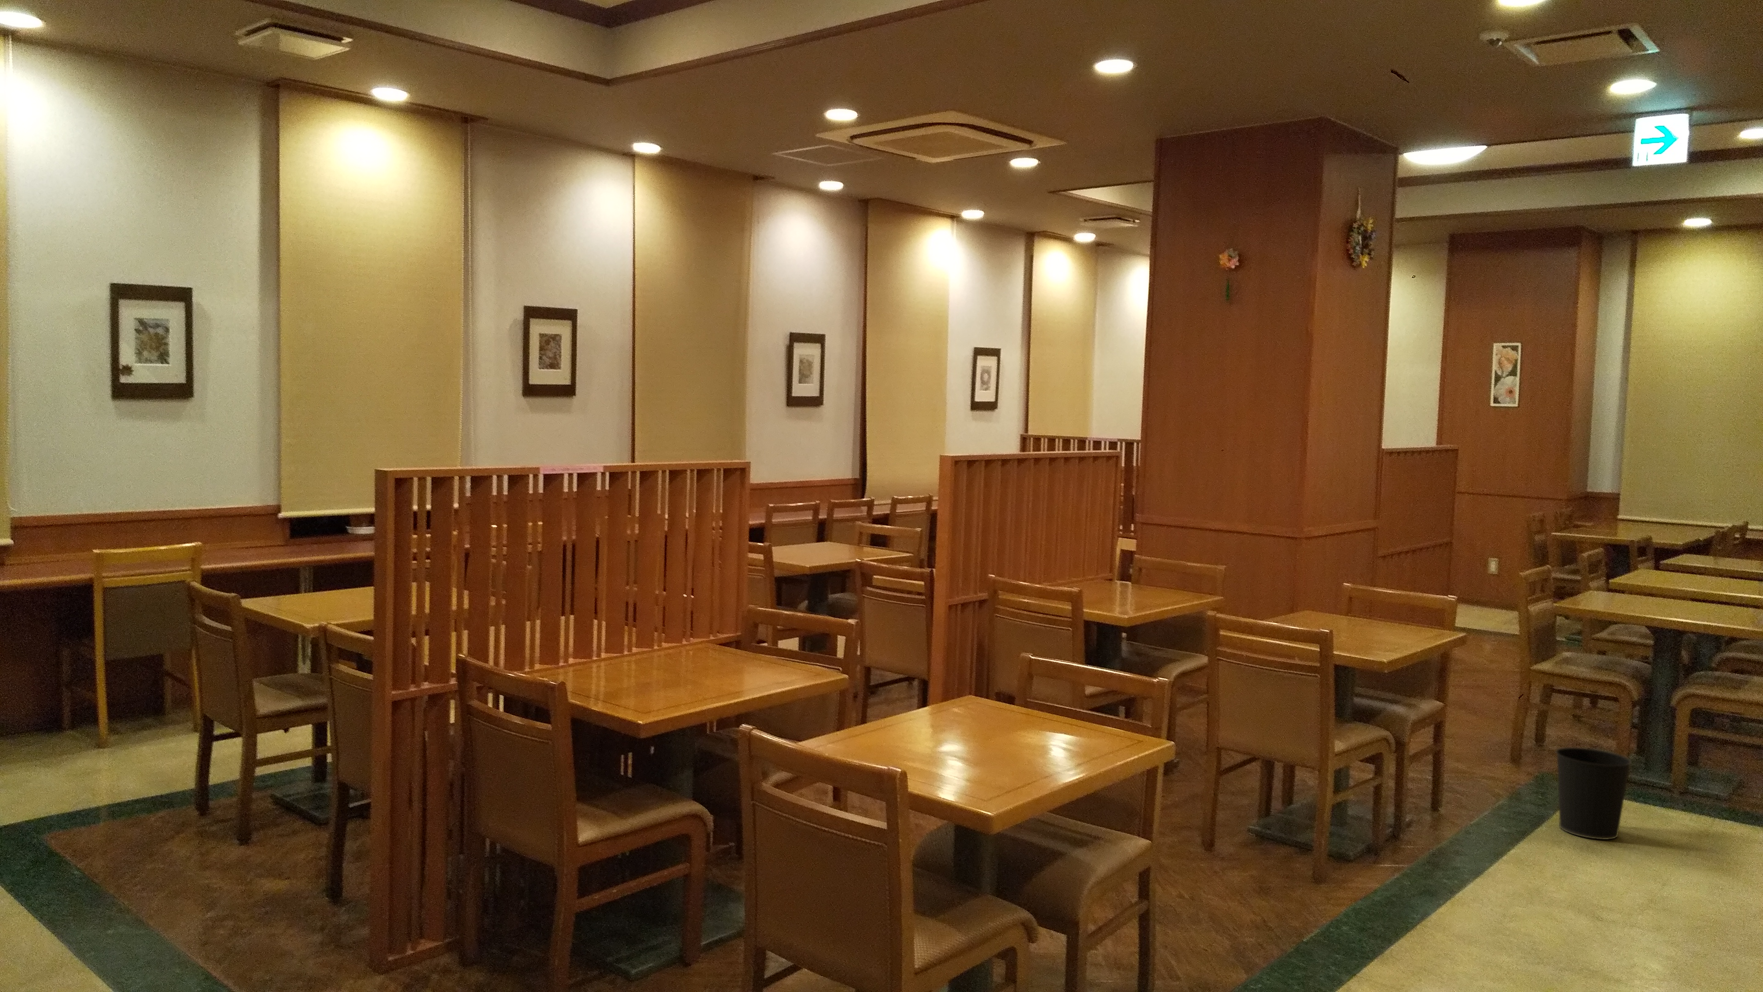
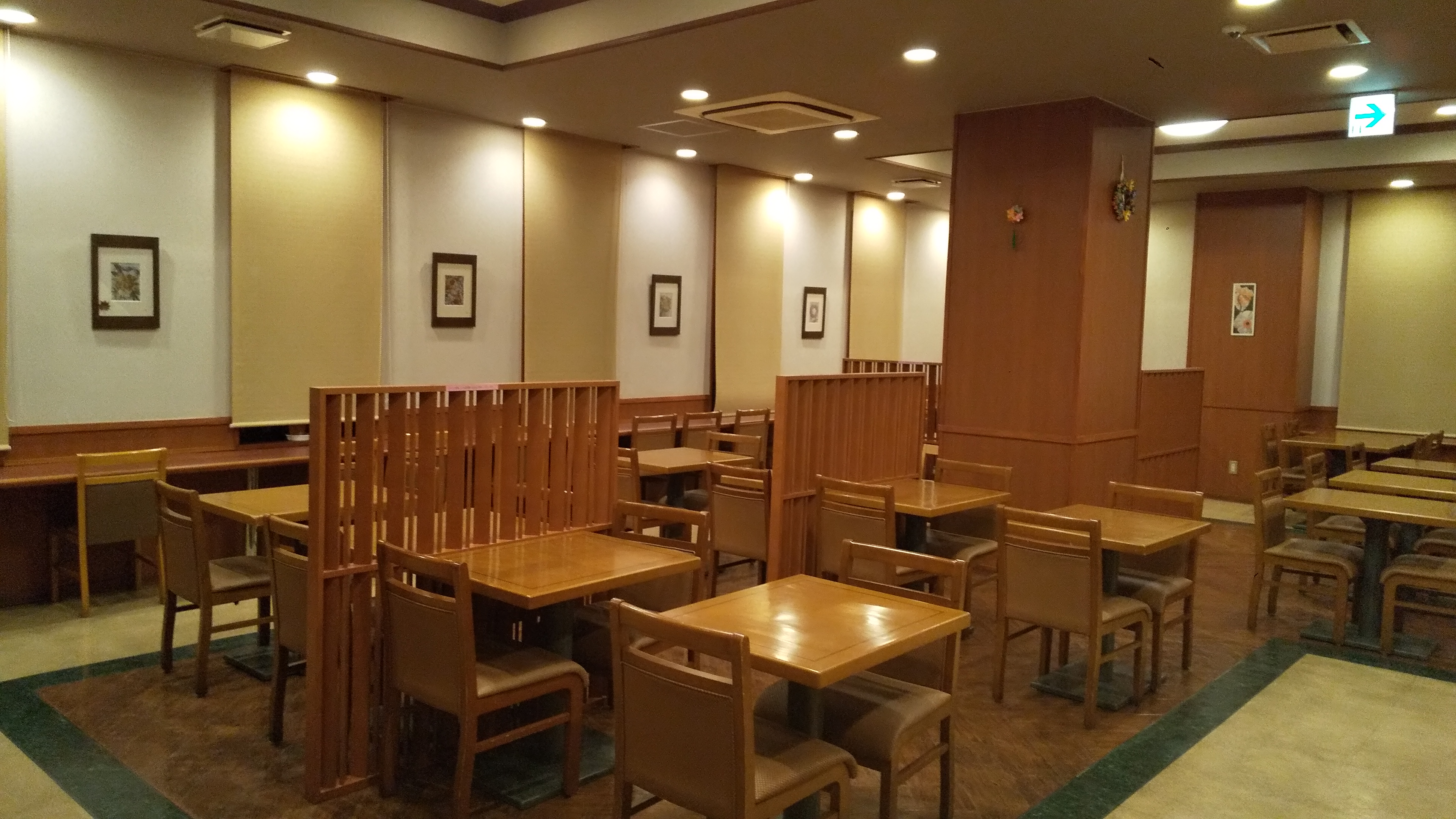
- wastebasket (1590, 793)
